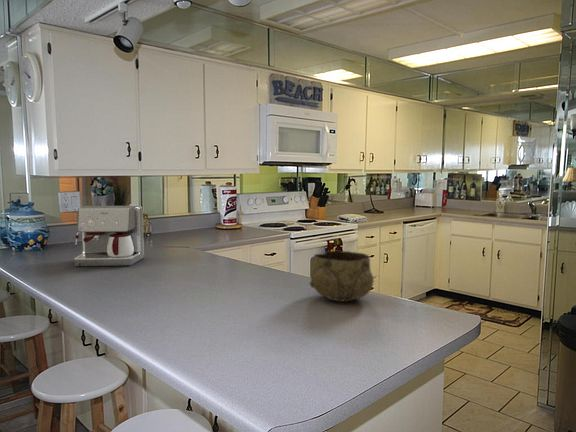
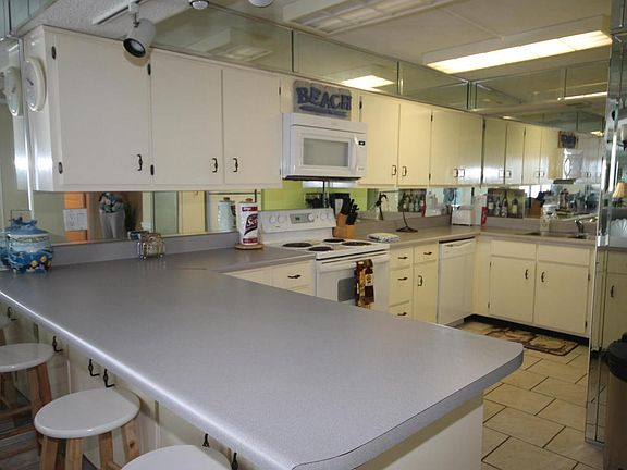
- coffee maker (109, 234)
- decorative bowl (341, 276)
